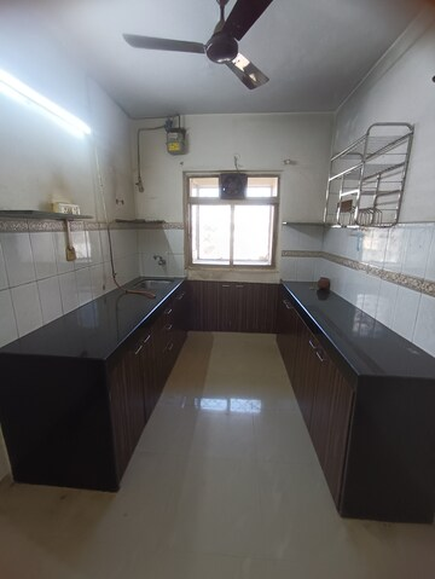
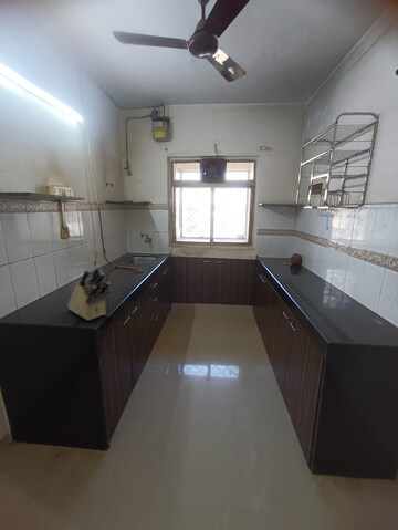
+ knife block (87, 289)
